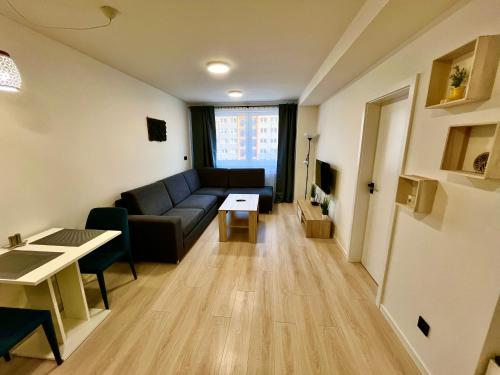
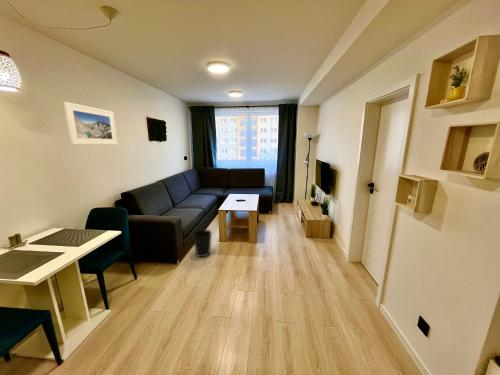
+ wastebasket (202, 243)
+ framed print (94, 126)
